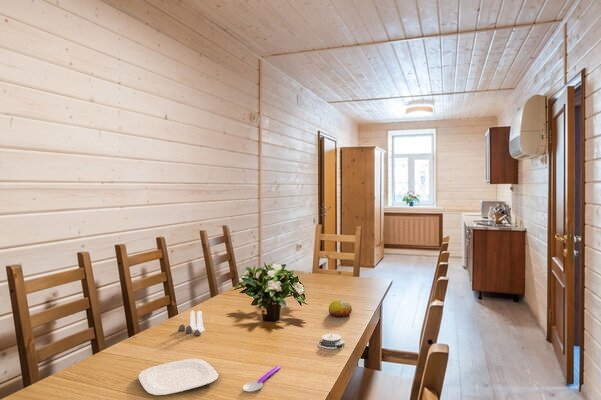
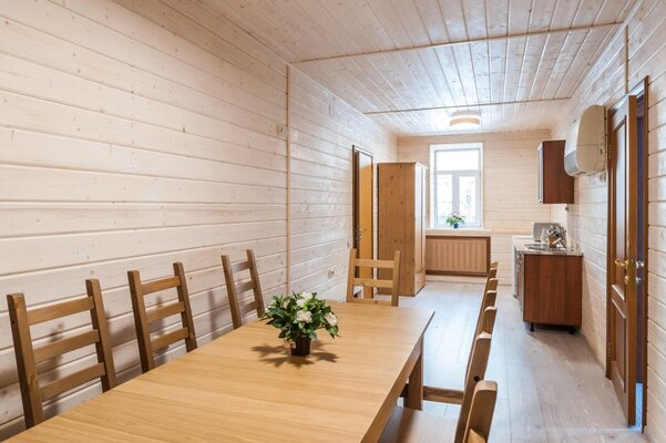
- architectural model (331, 337)
- spoon (263, 378)
- salt and pepper shaker set (193, 321)
- plate (178, 377)
- fruit (340, 307)
